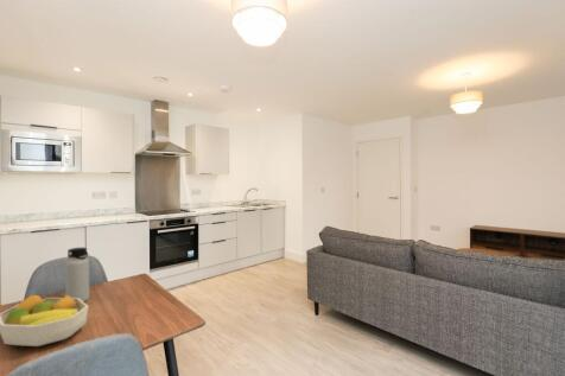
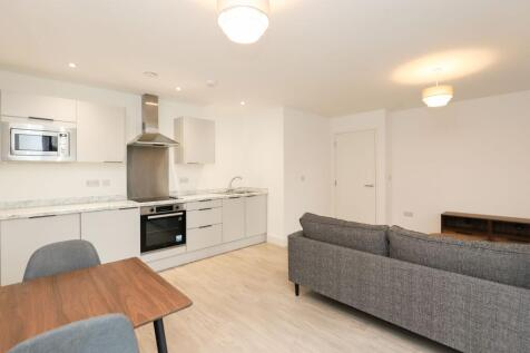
- water bottle (77, 274)
- fruit bowl (44, 317)
